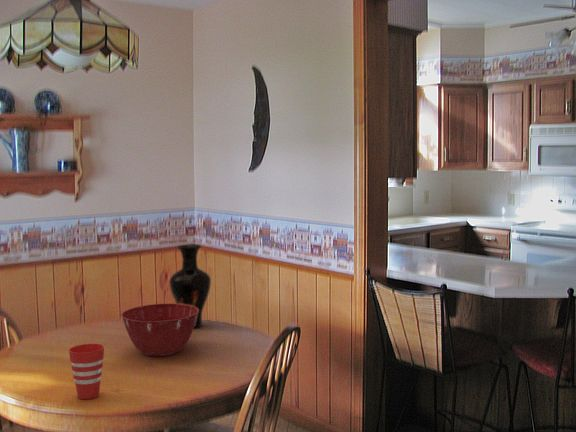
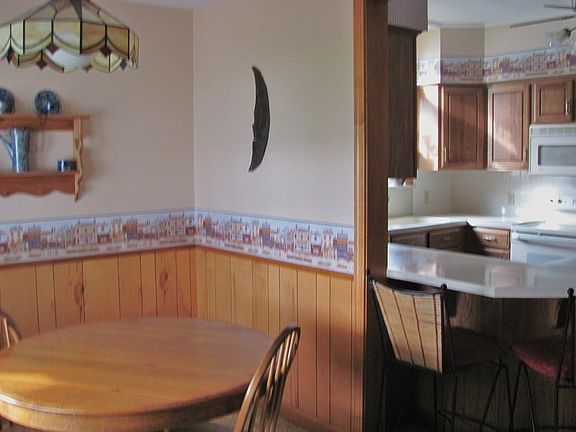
- cup (87, 371)
- mixing bowl (160, 331)
- vase (190, 286)
